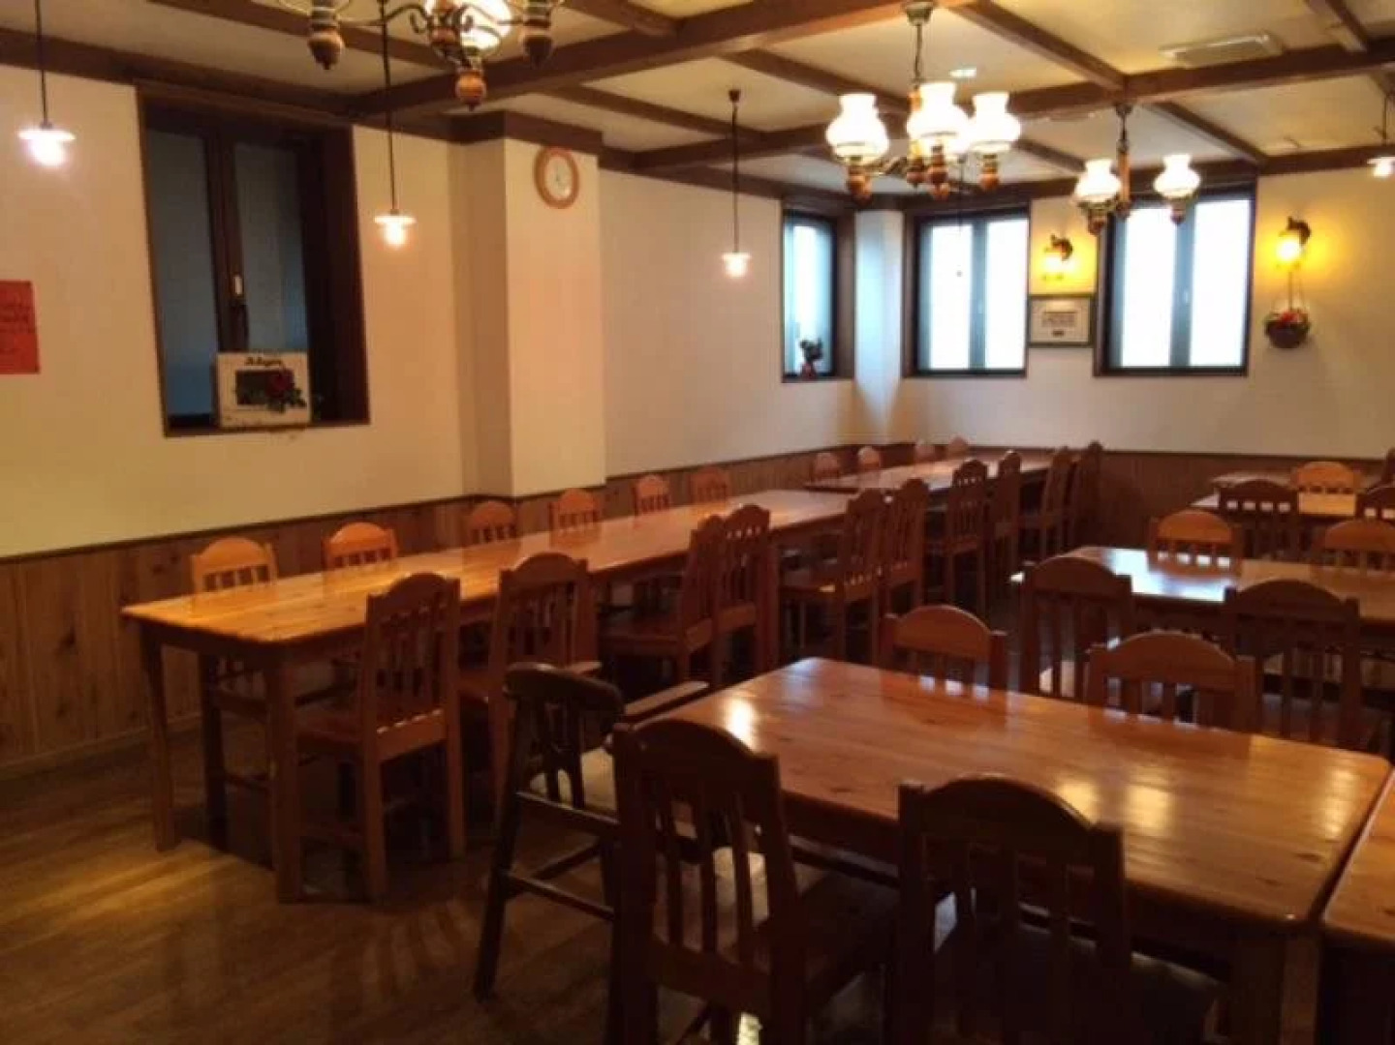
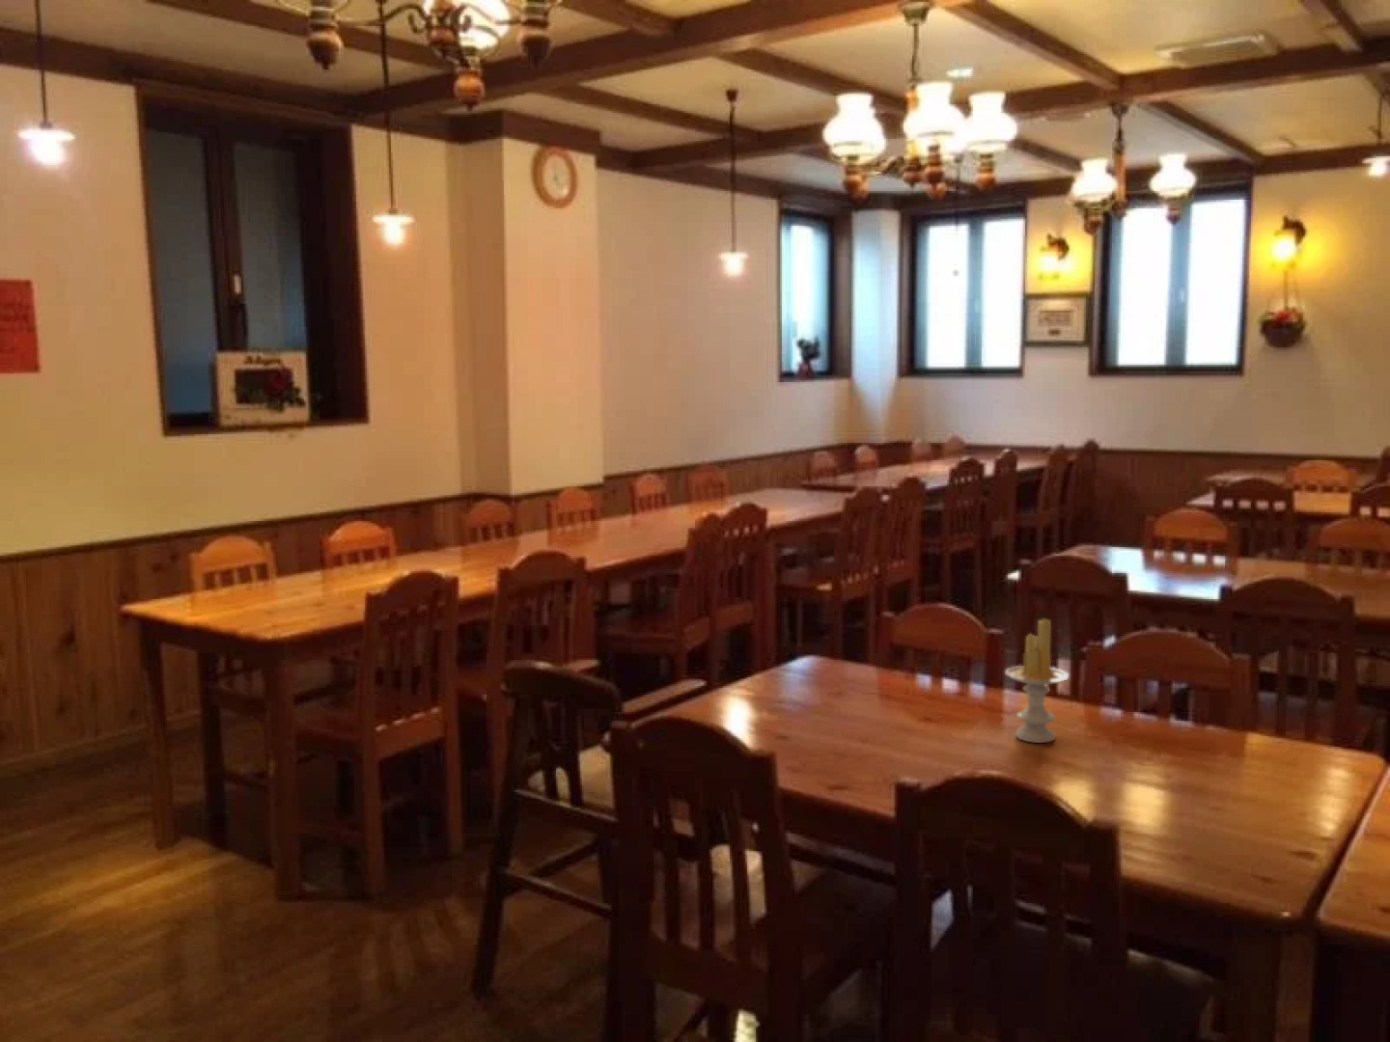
+ candle (1035, 678)
